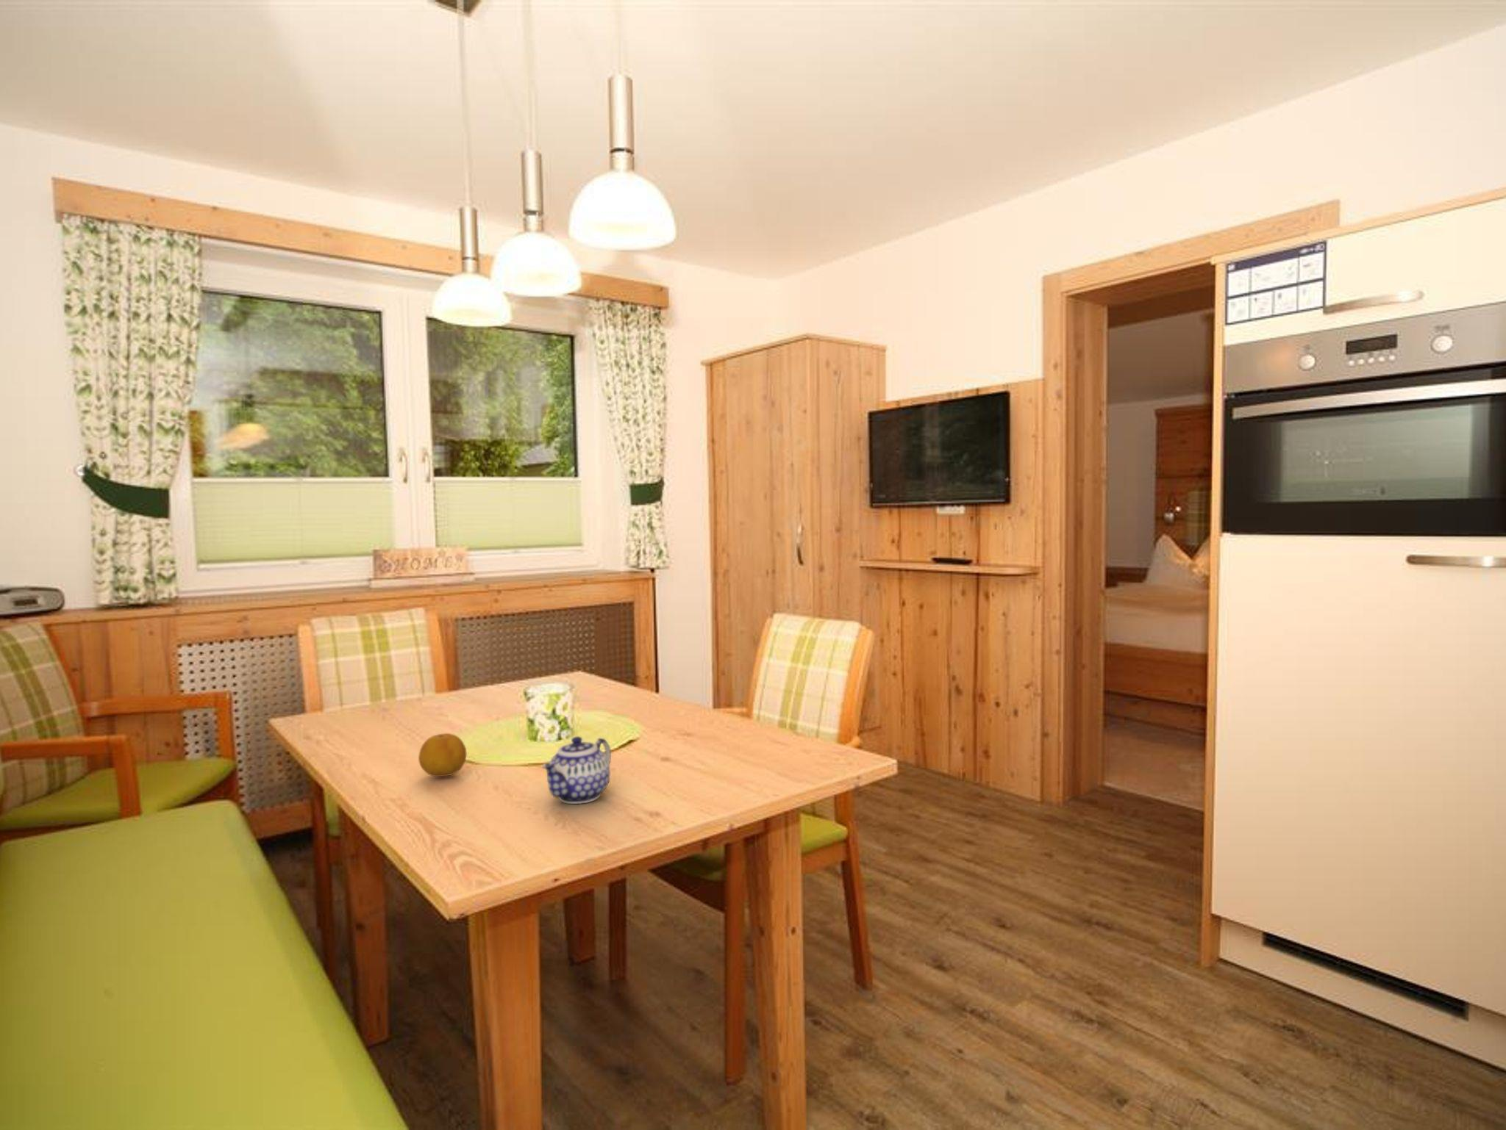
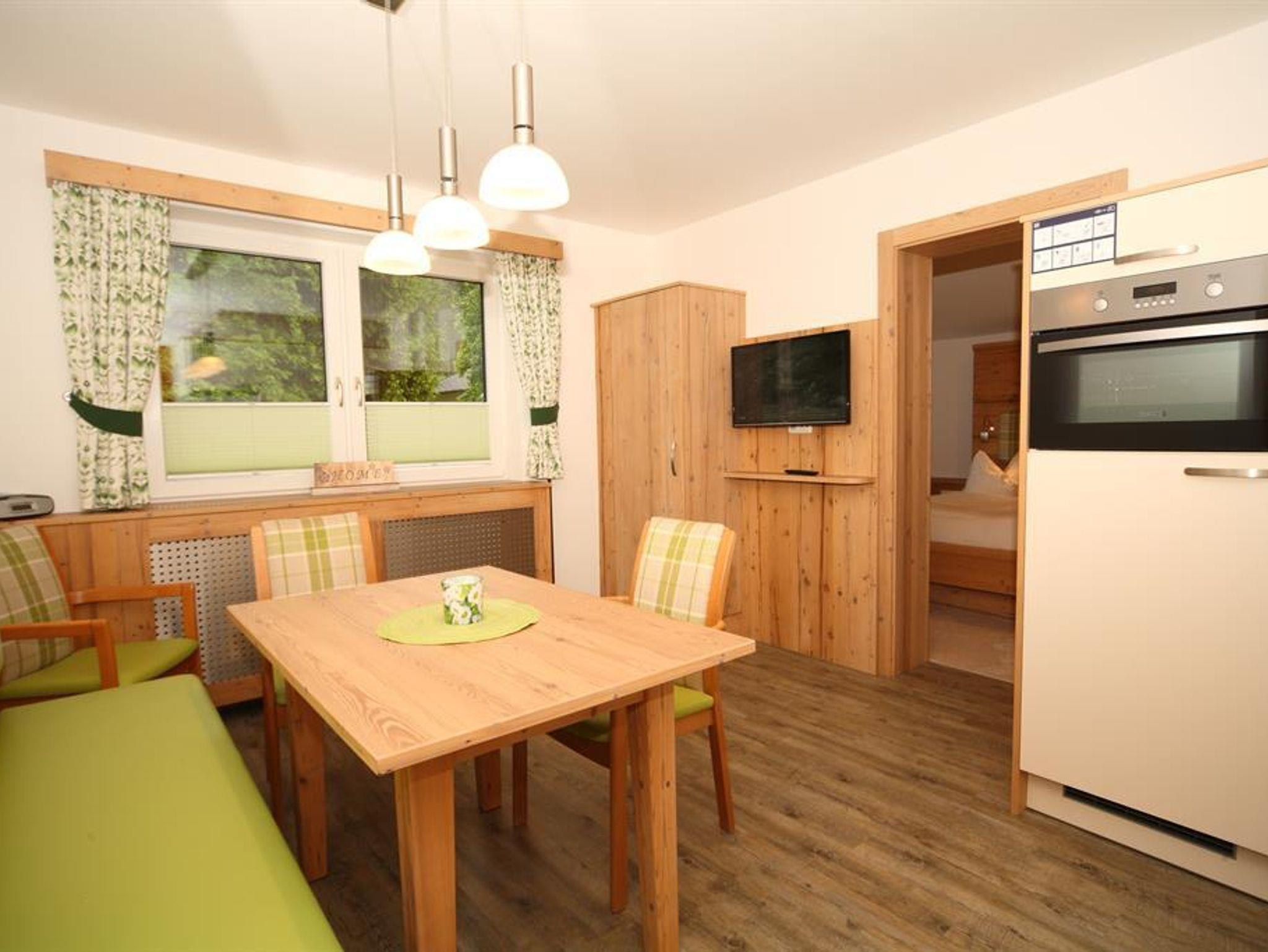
- teapot (578, 767)
- fruit (443, 755)
